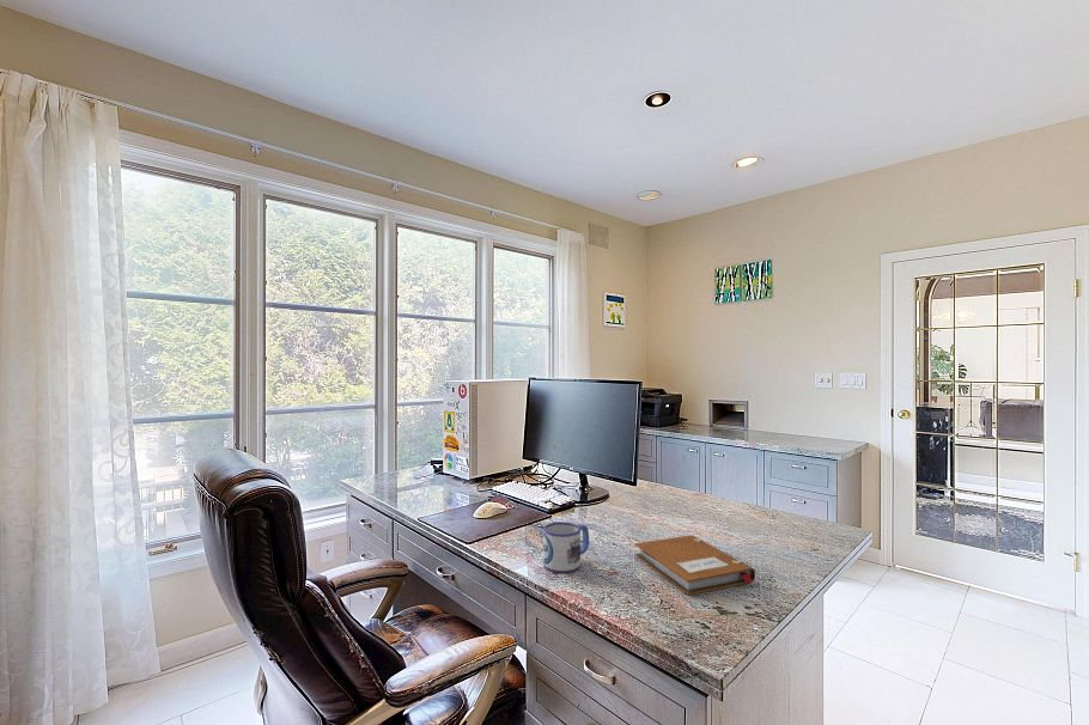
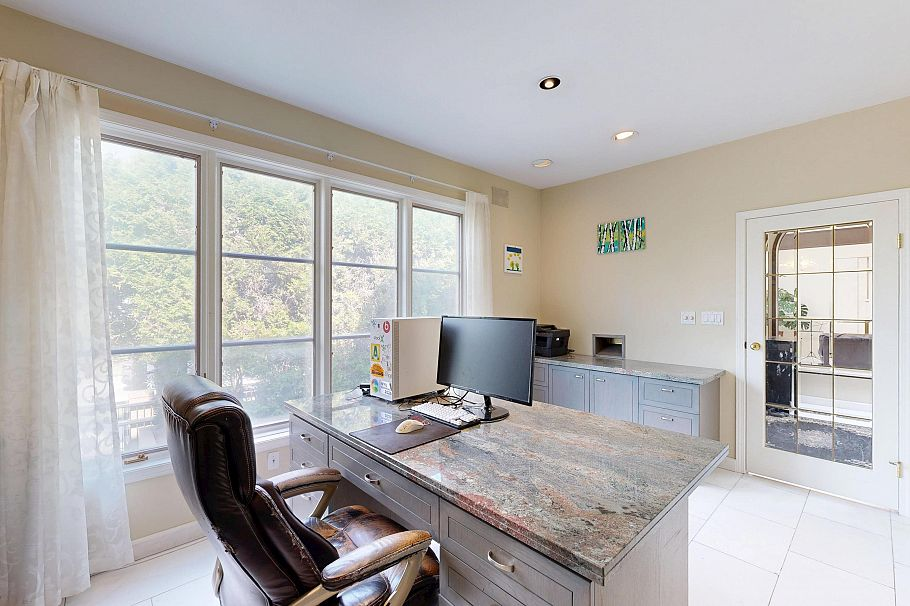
- mug (567, 544)
- notebook (693, 561)
